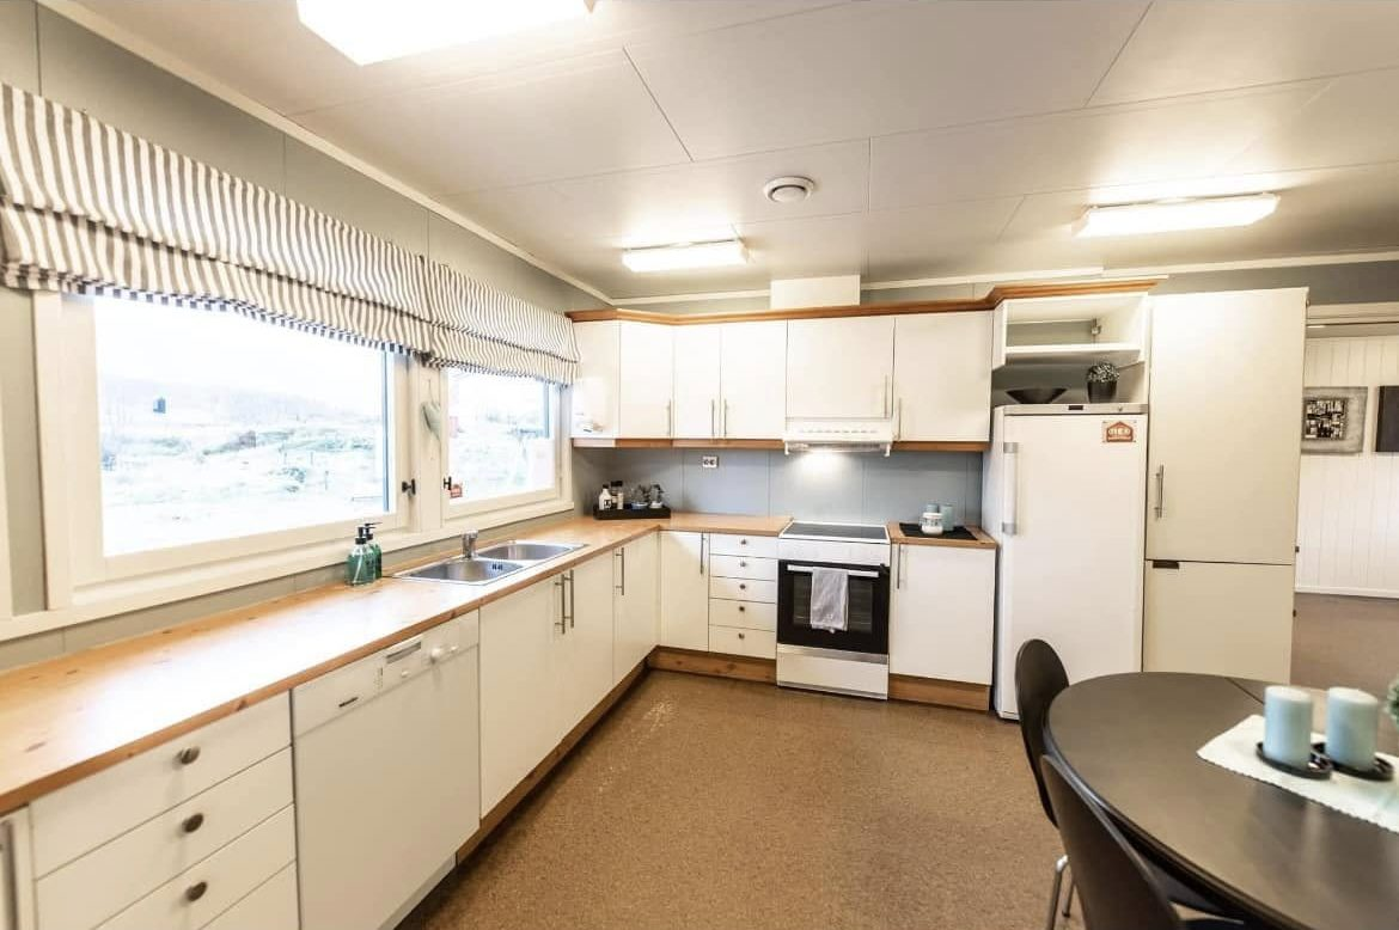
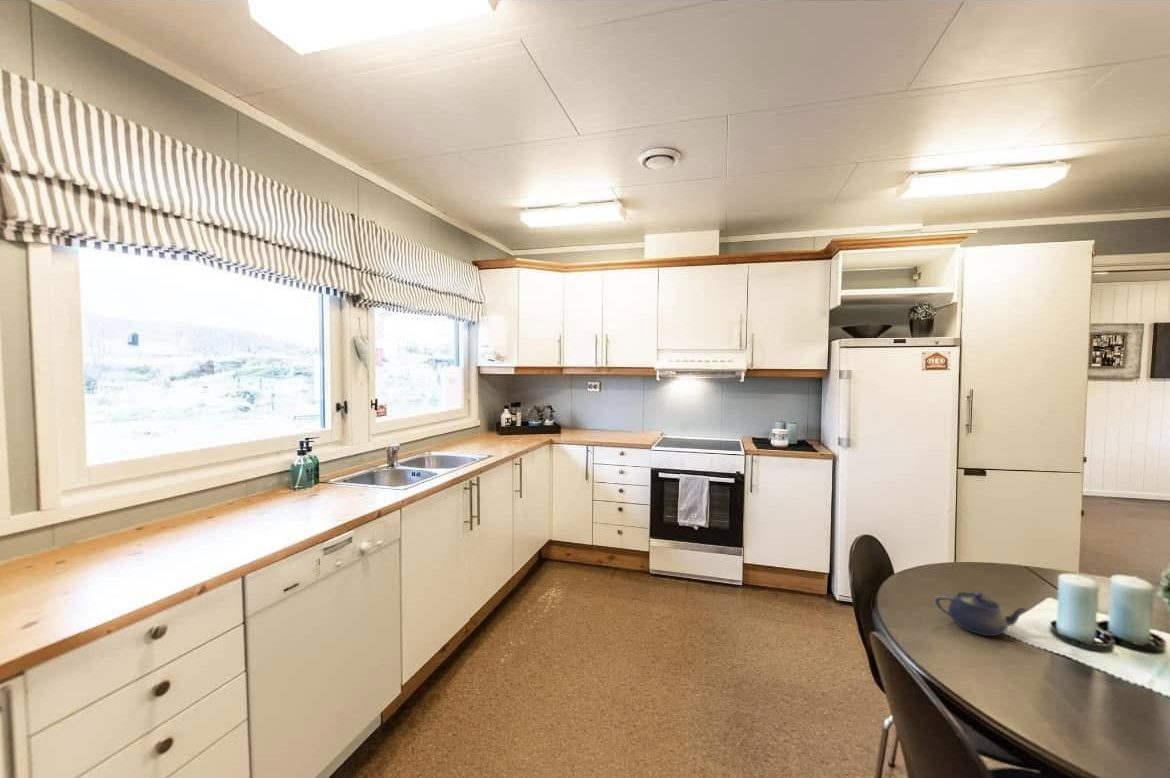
+ teapot (980, 610)
